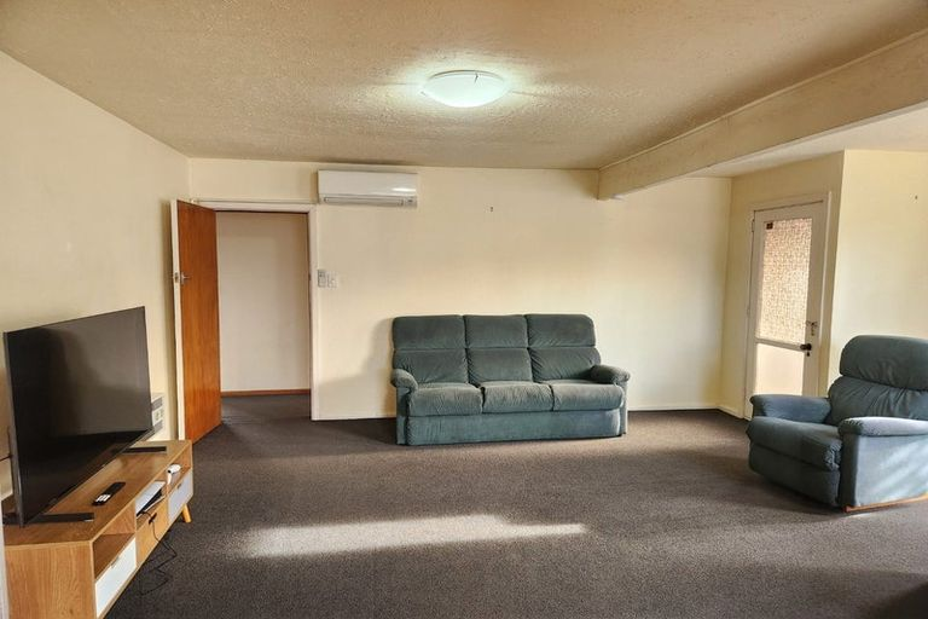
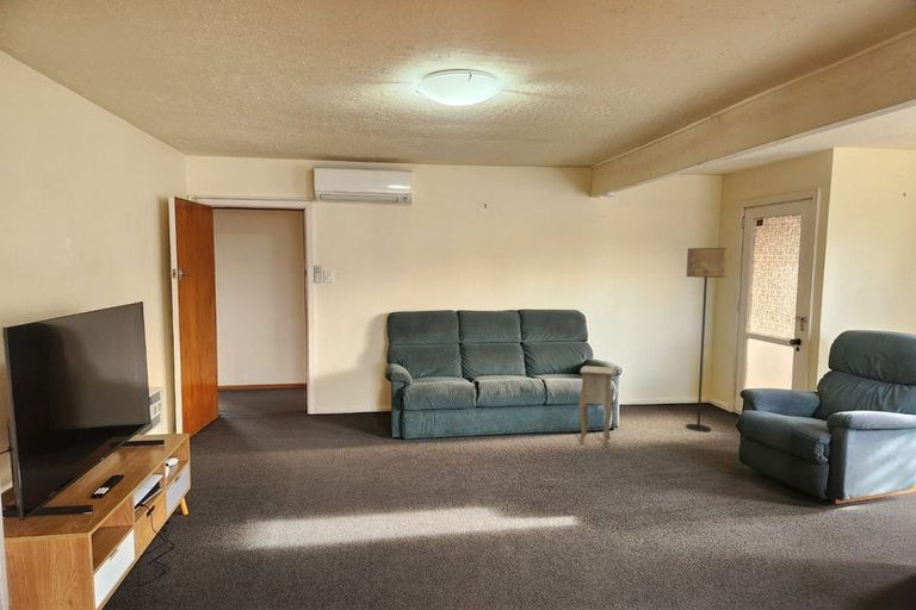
+ side table (595, 404)
+ floor lamp (703, 340)
